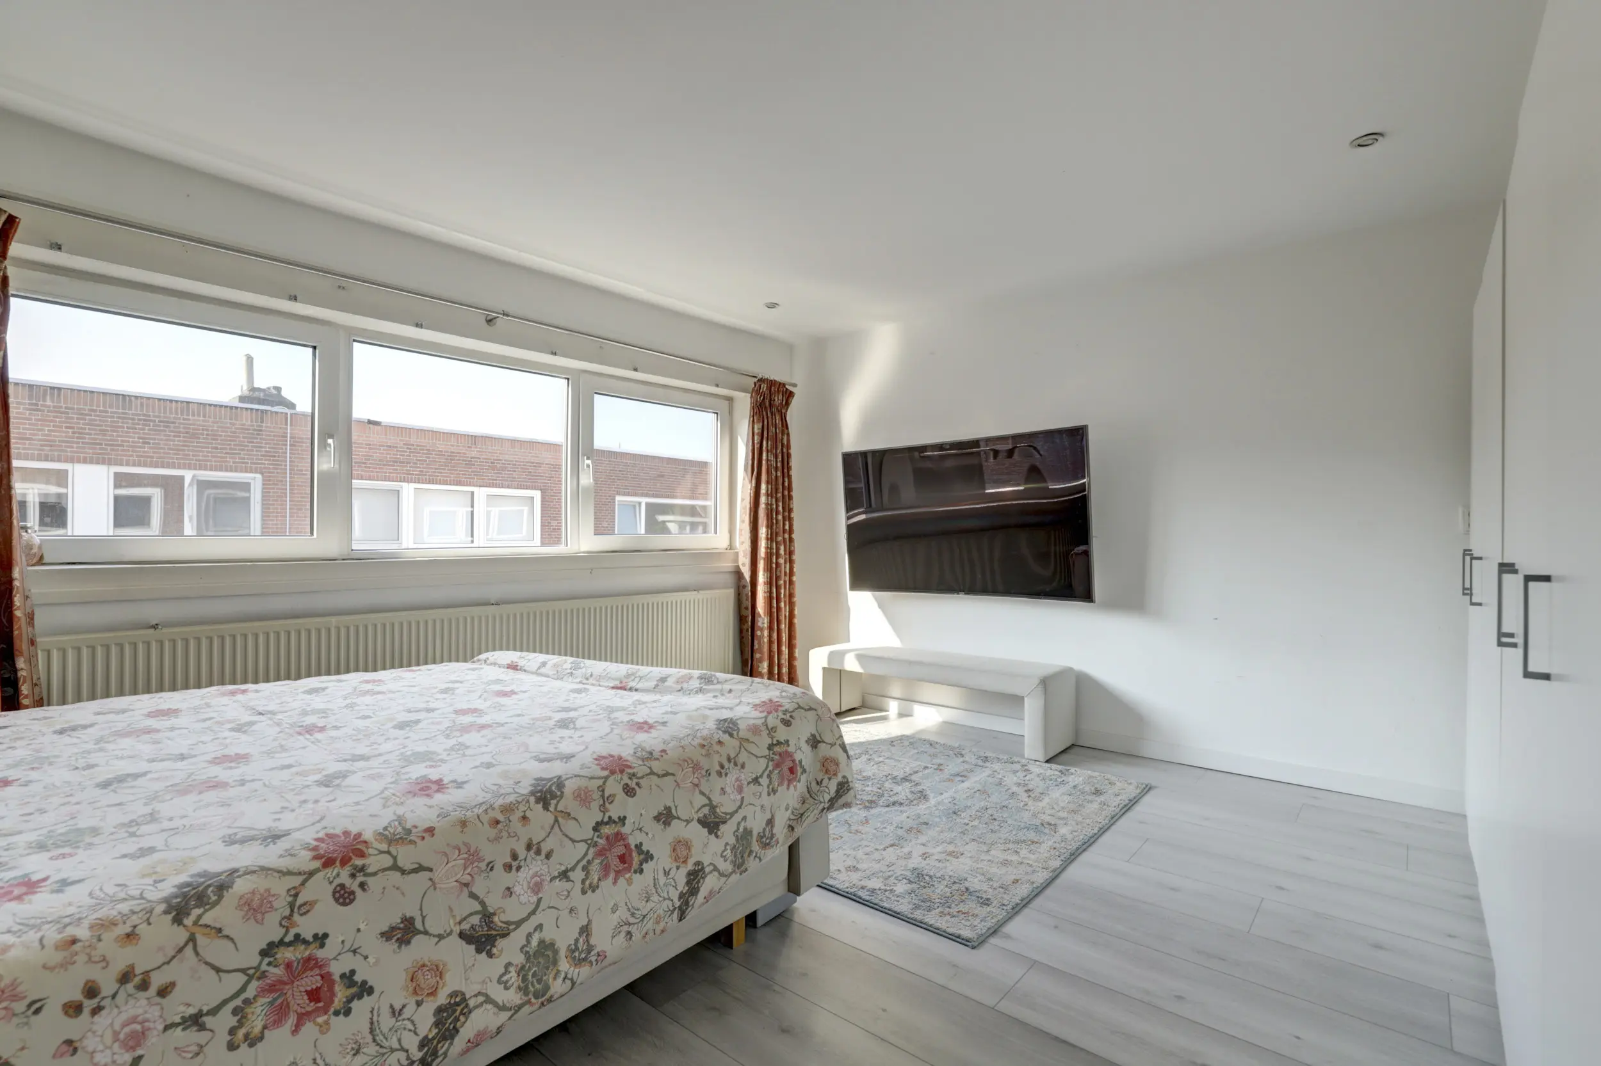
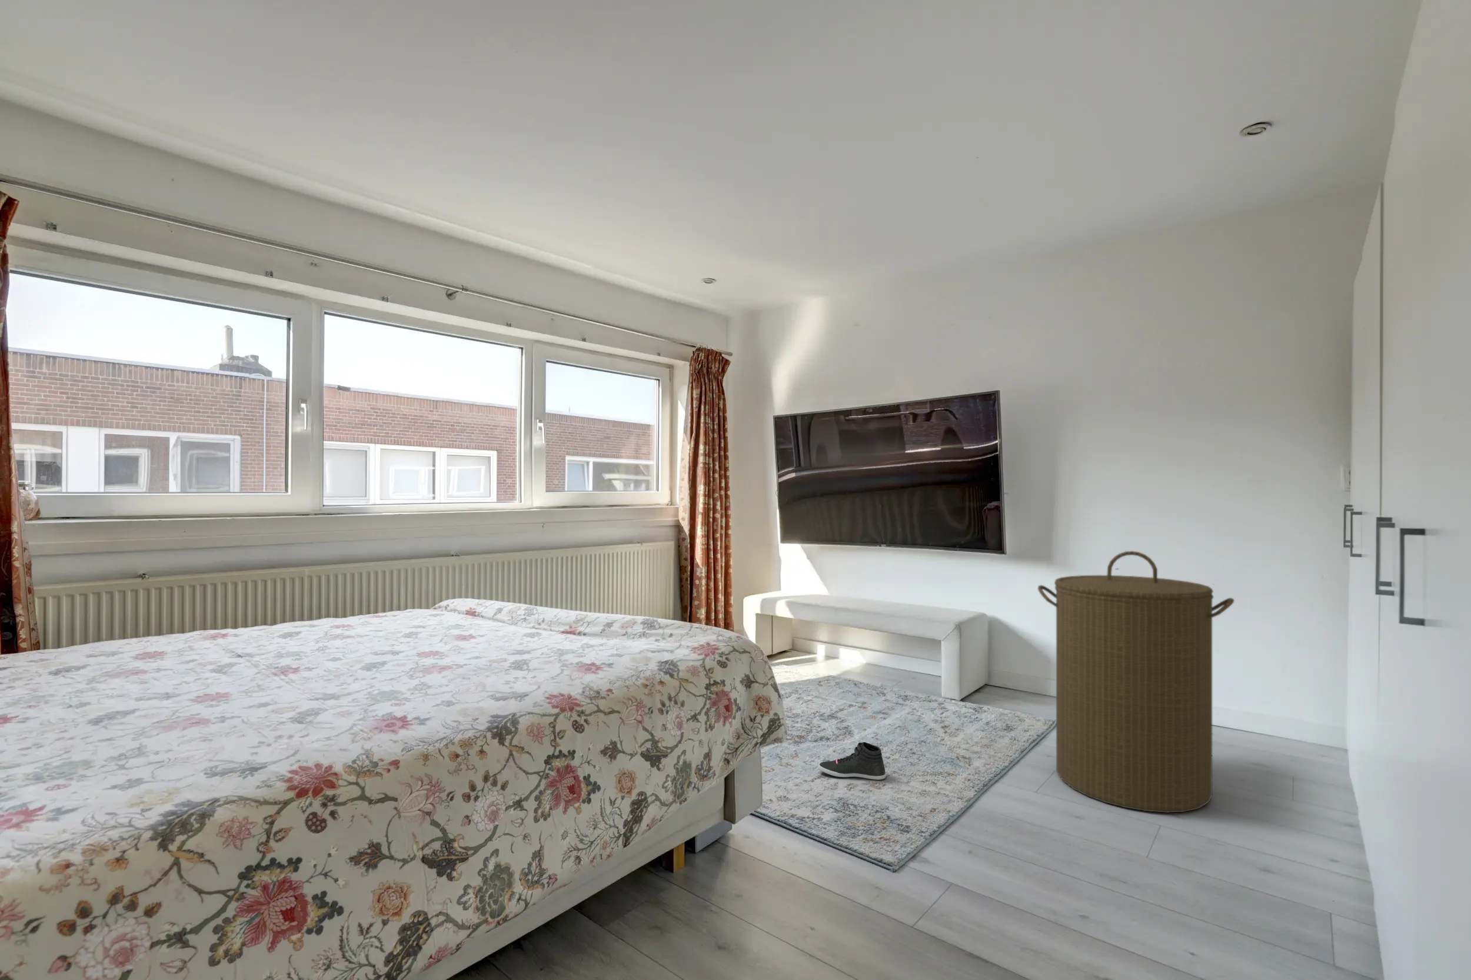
+ laundry hamper (1130, 667)
+ sneaker (851, 758)
